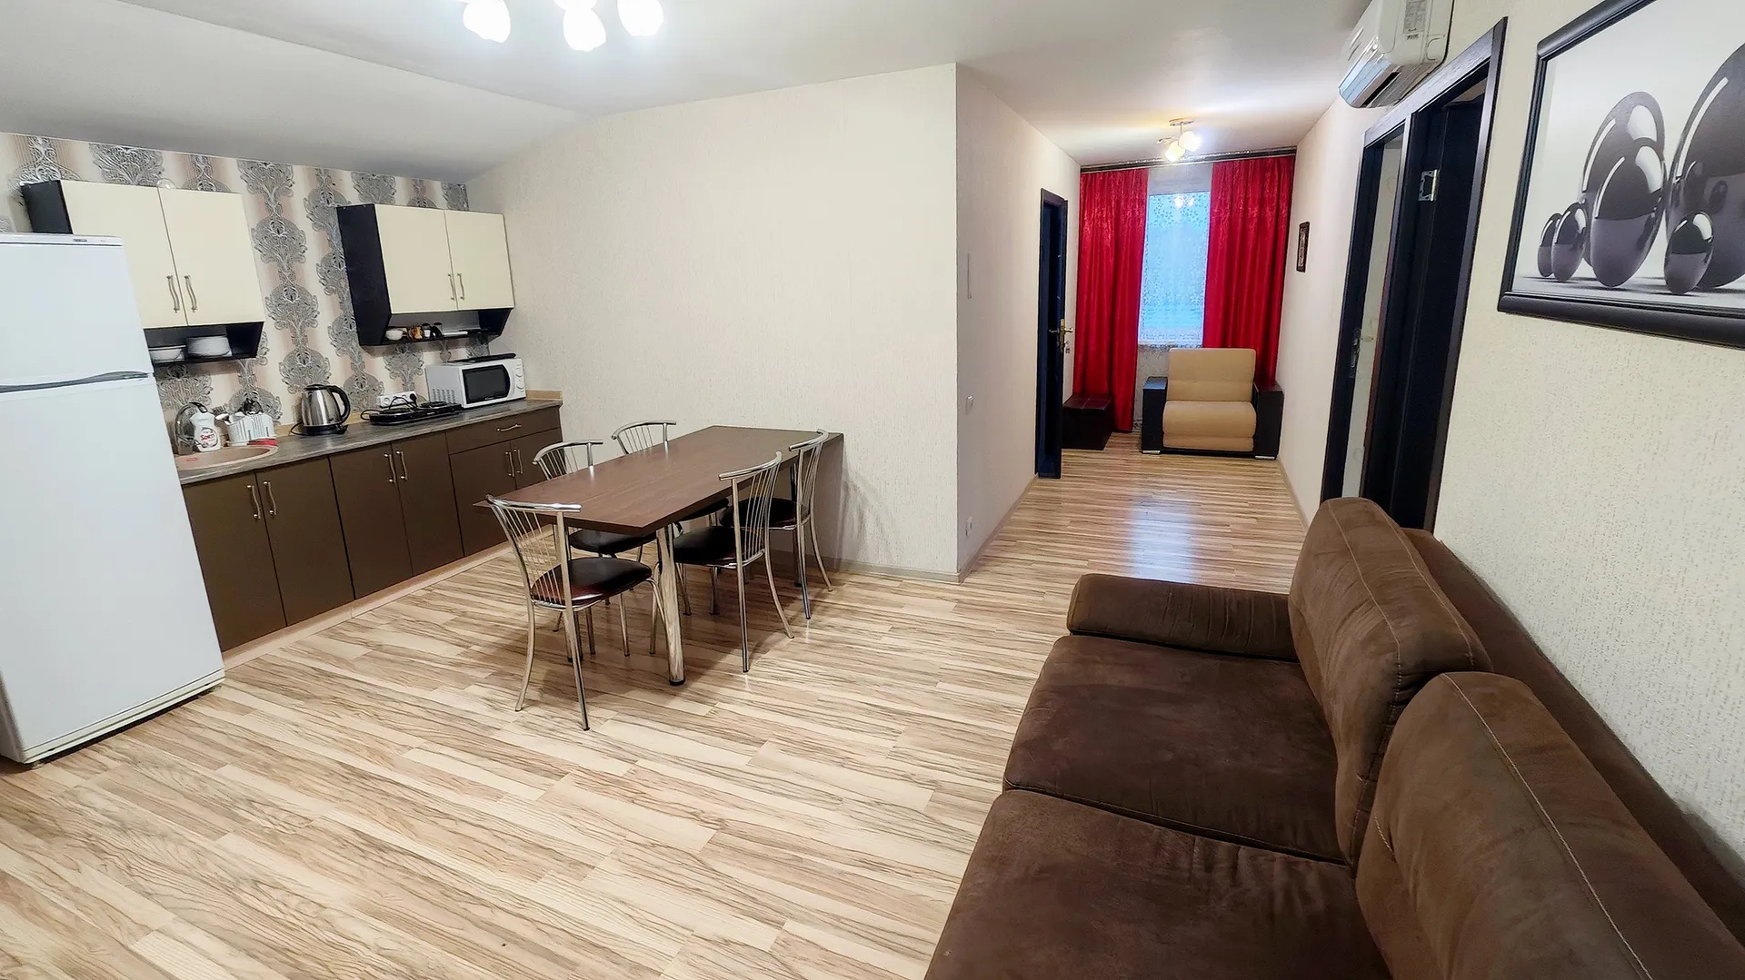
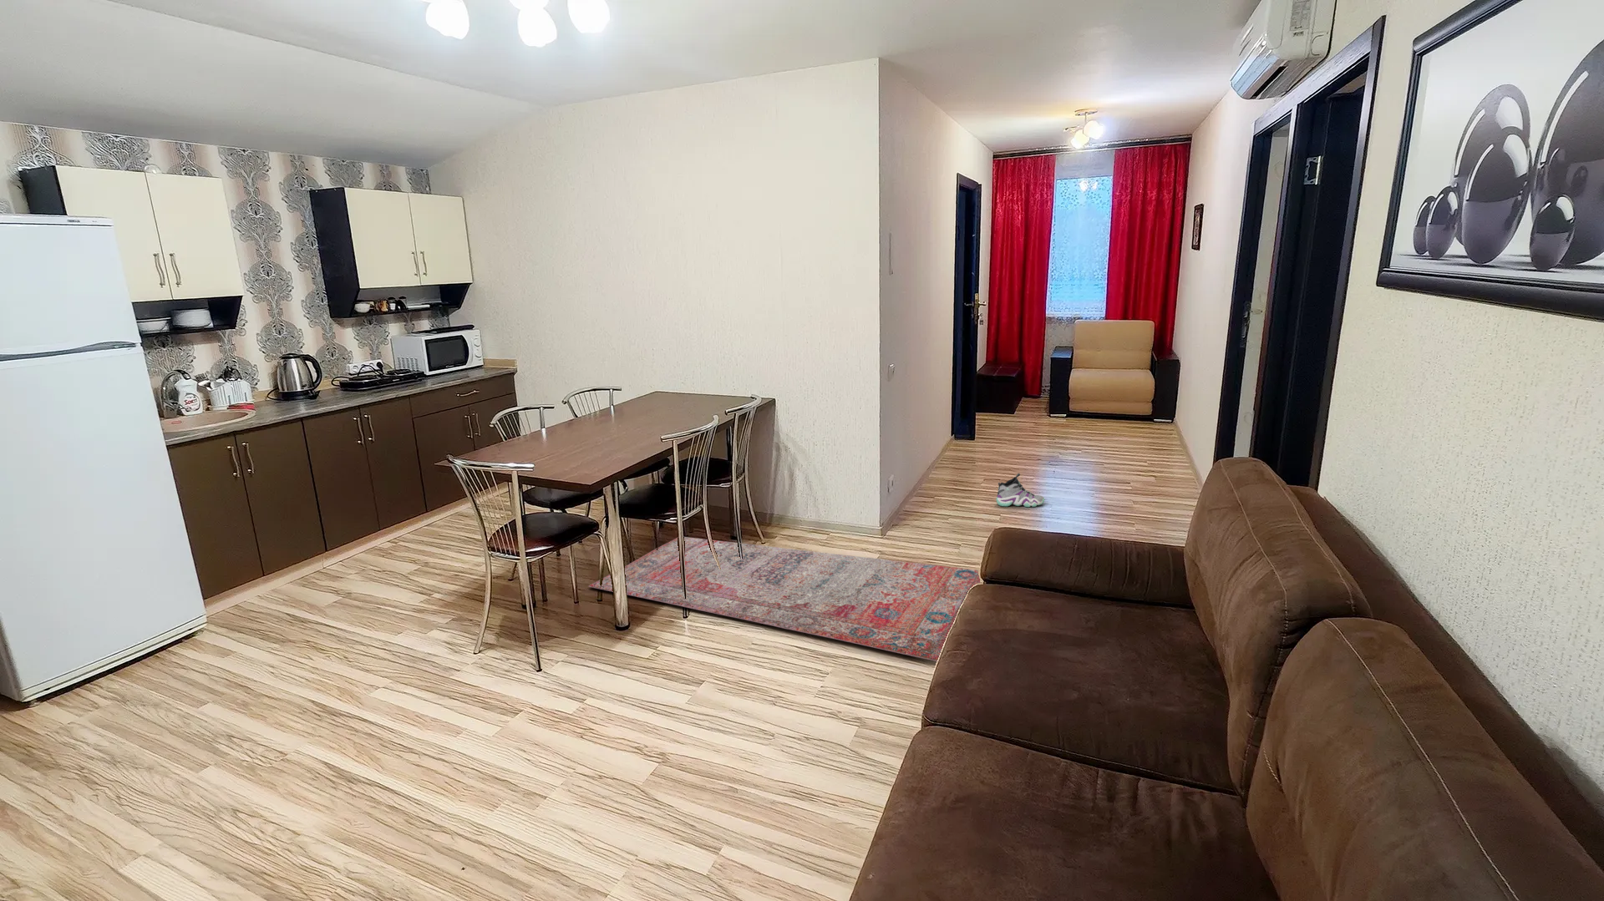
+ rug (800, 568)
+ sneaker (1021, 488)
